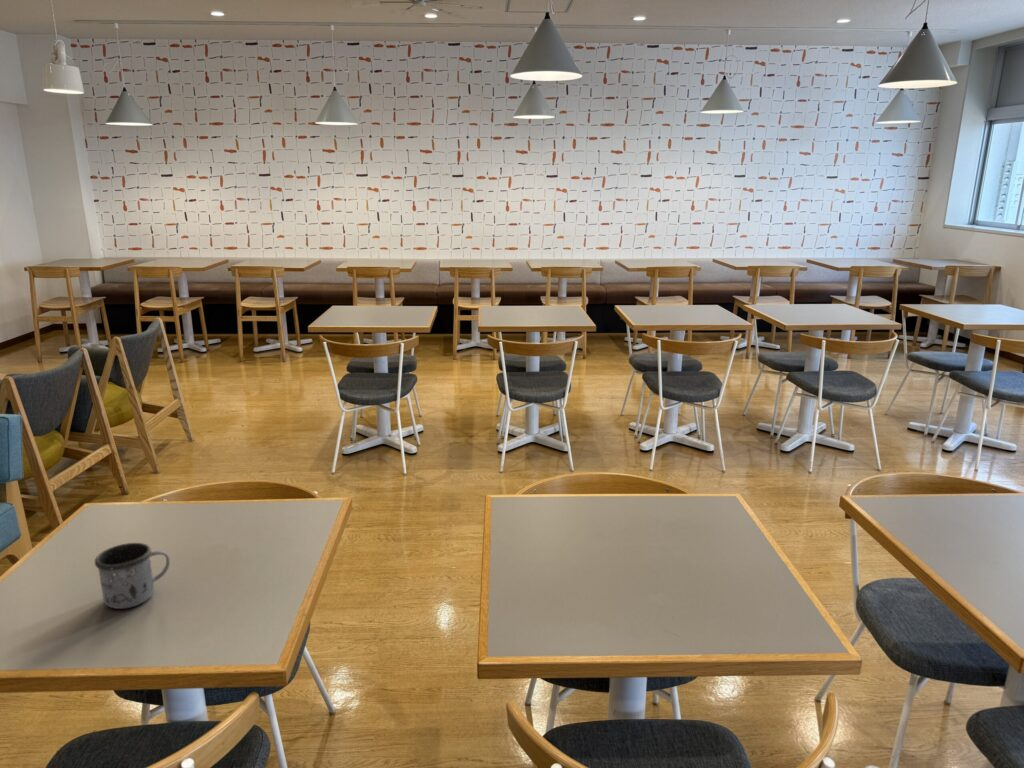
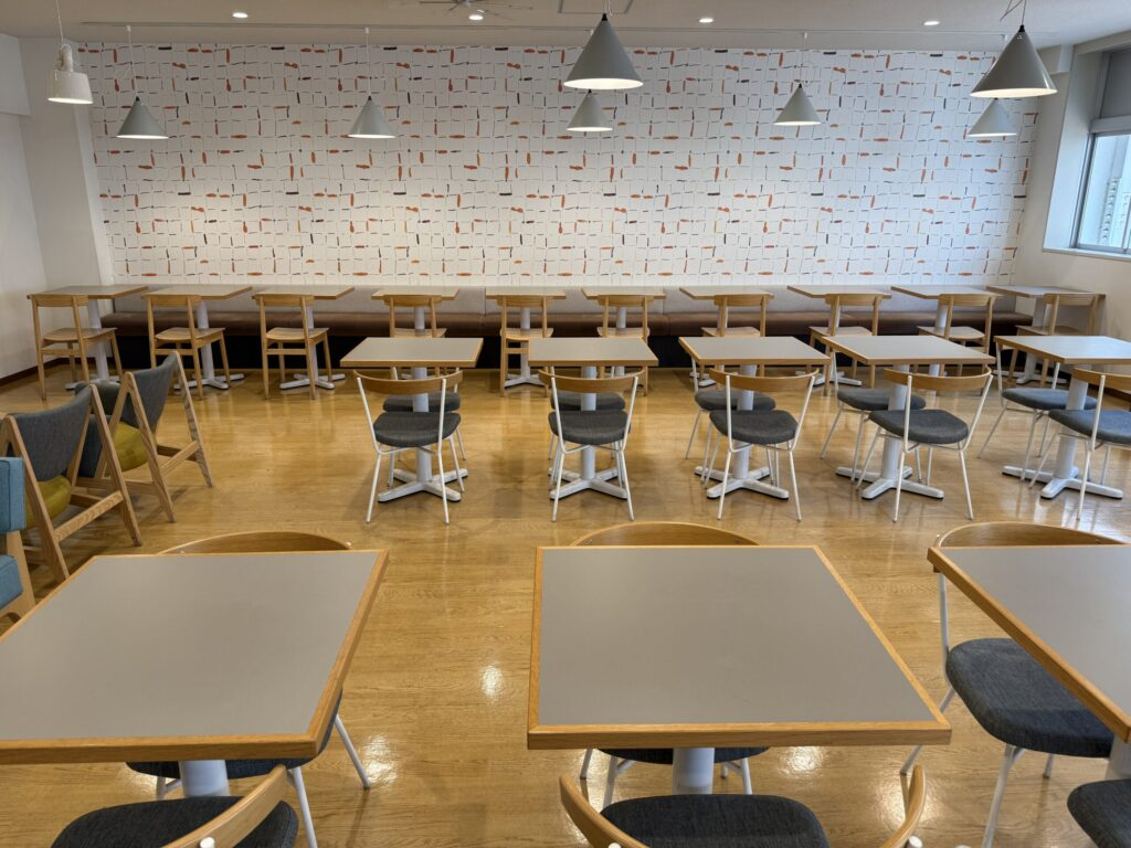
- mug (135, 573)
